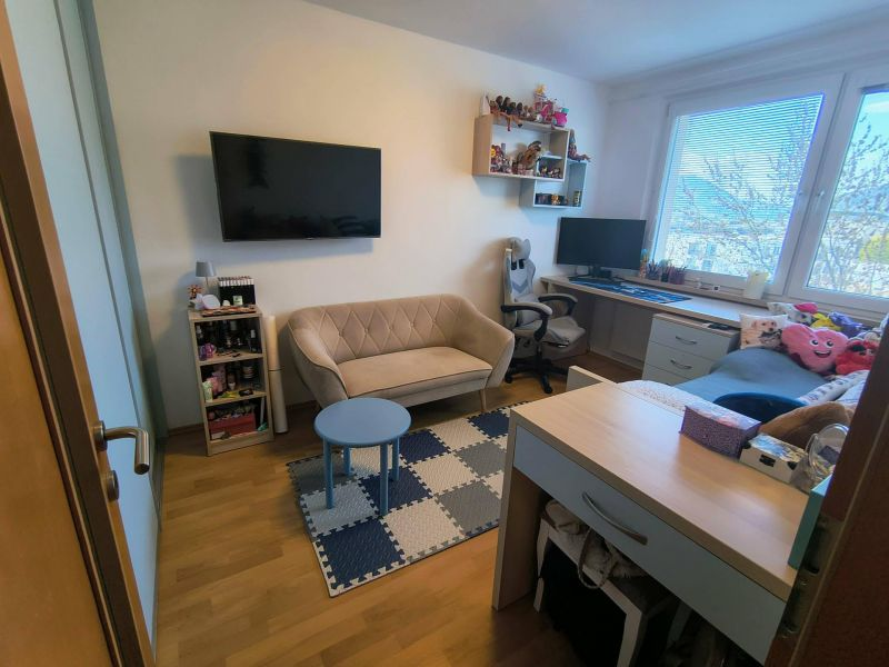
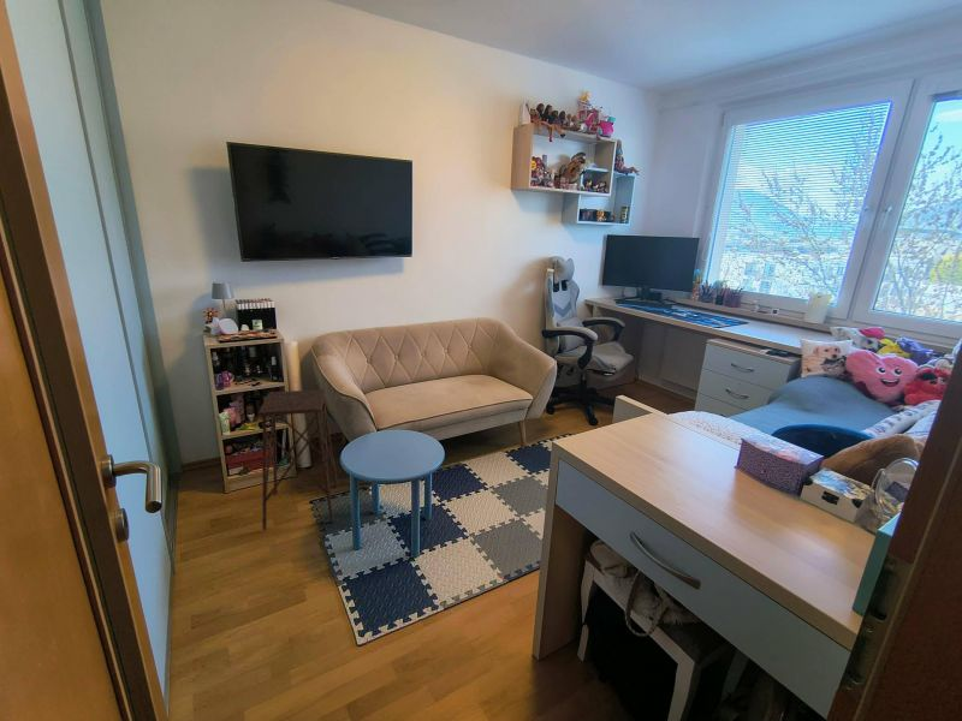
+ side table (299, 454)
